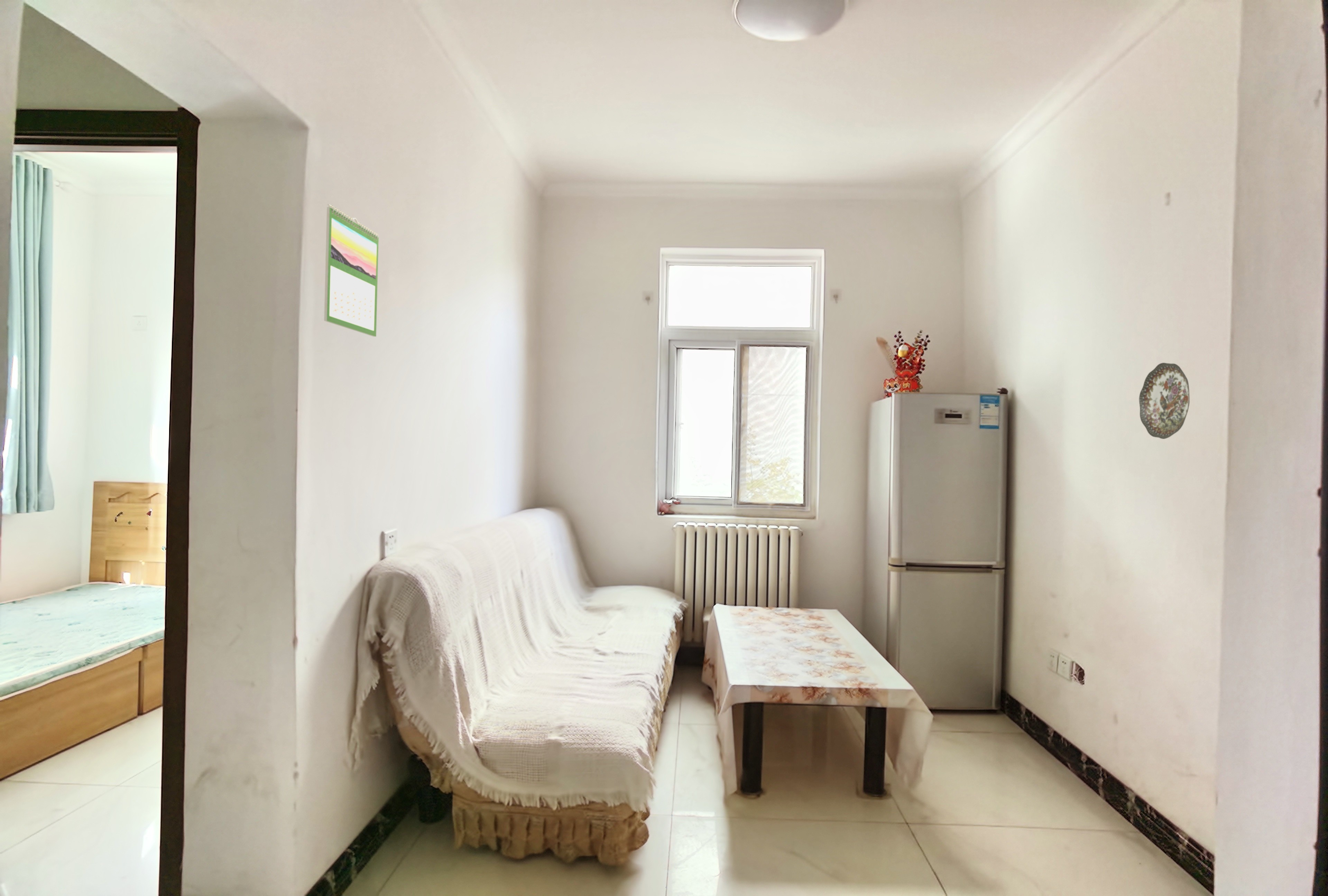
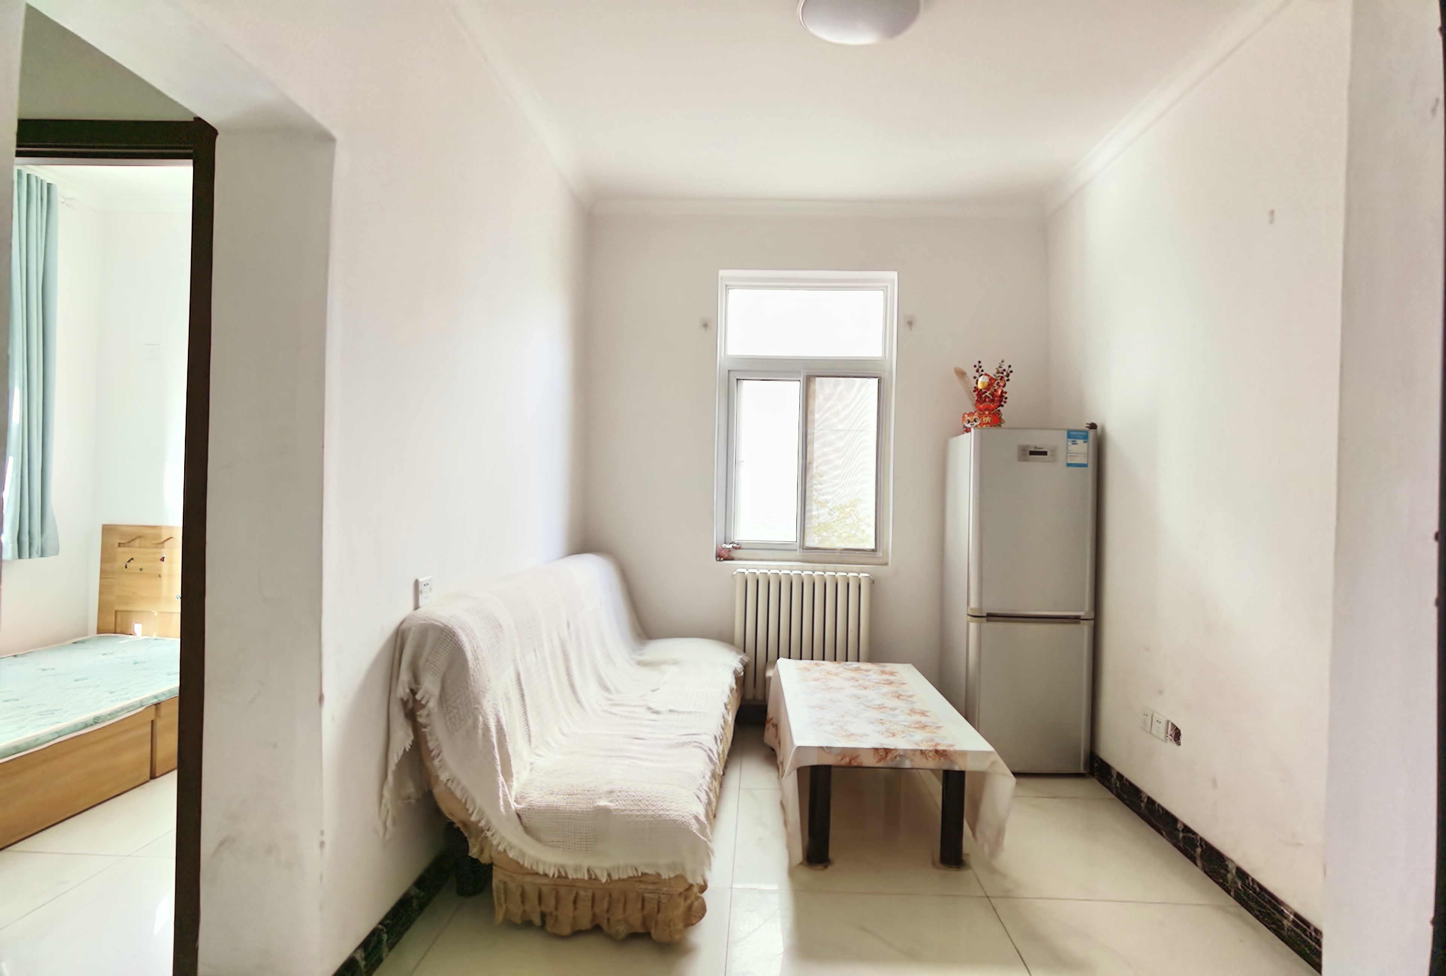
- decorative plate (1166, 401)
- calendar (353, 273)
